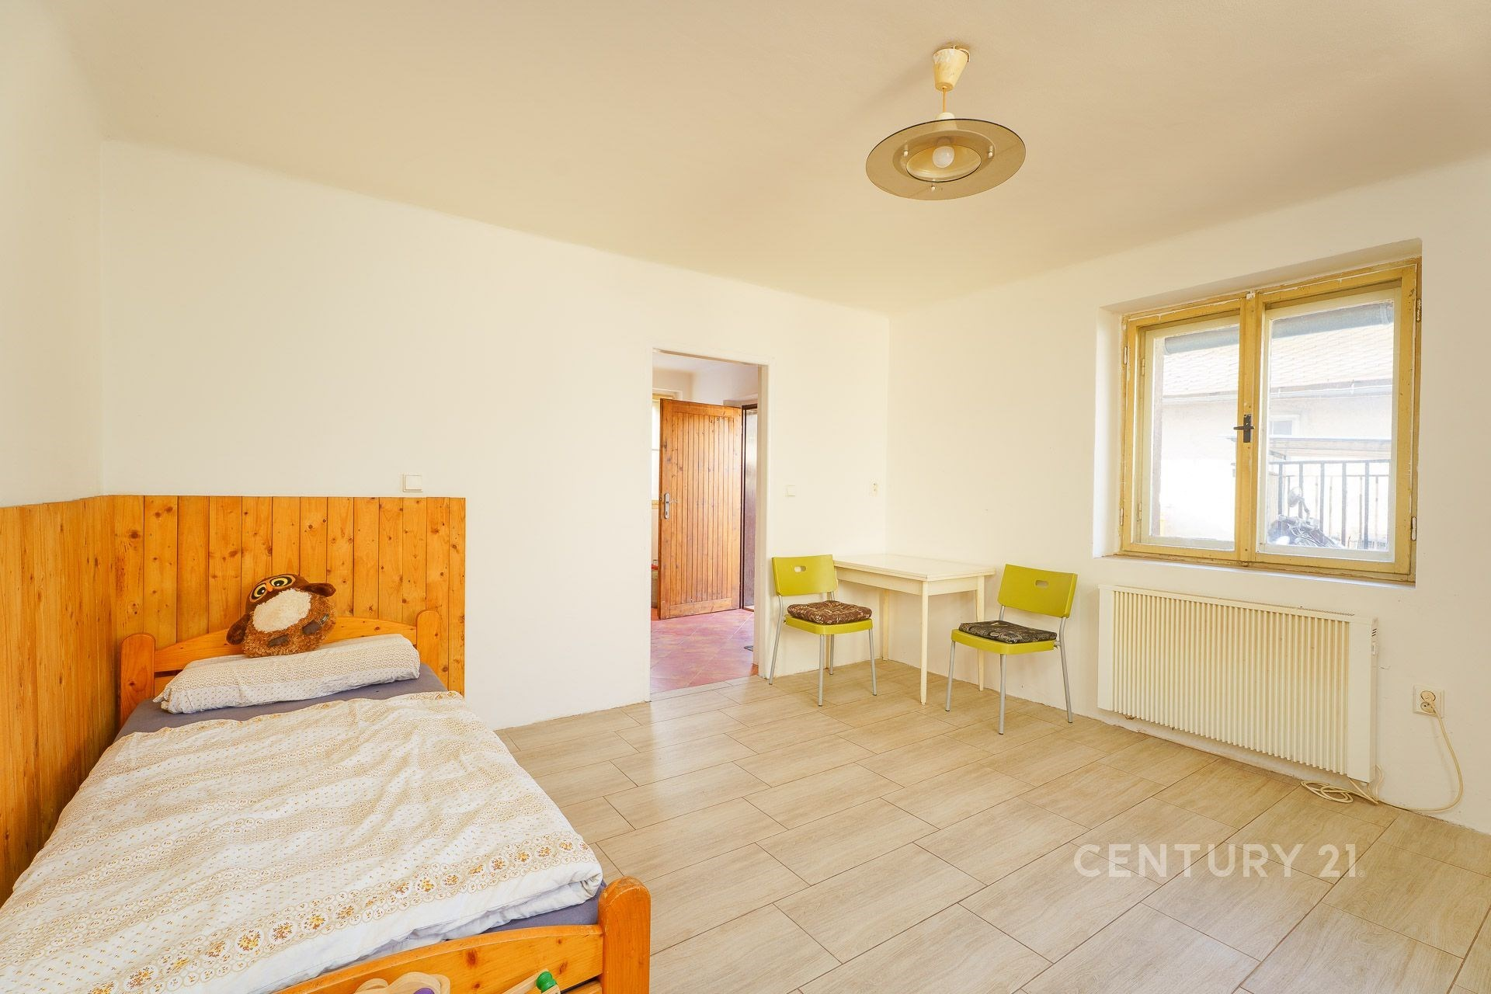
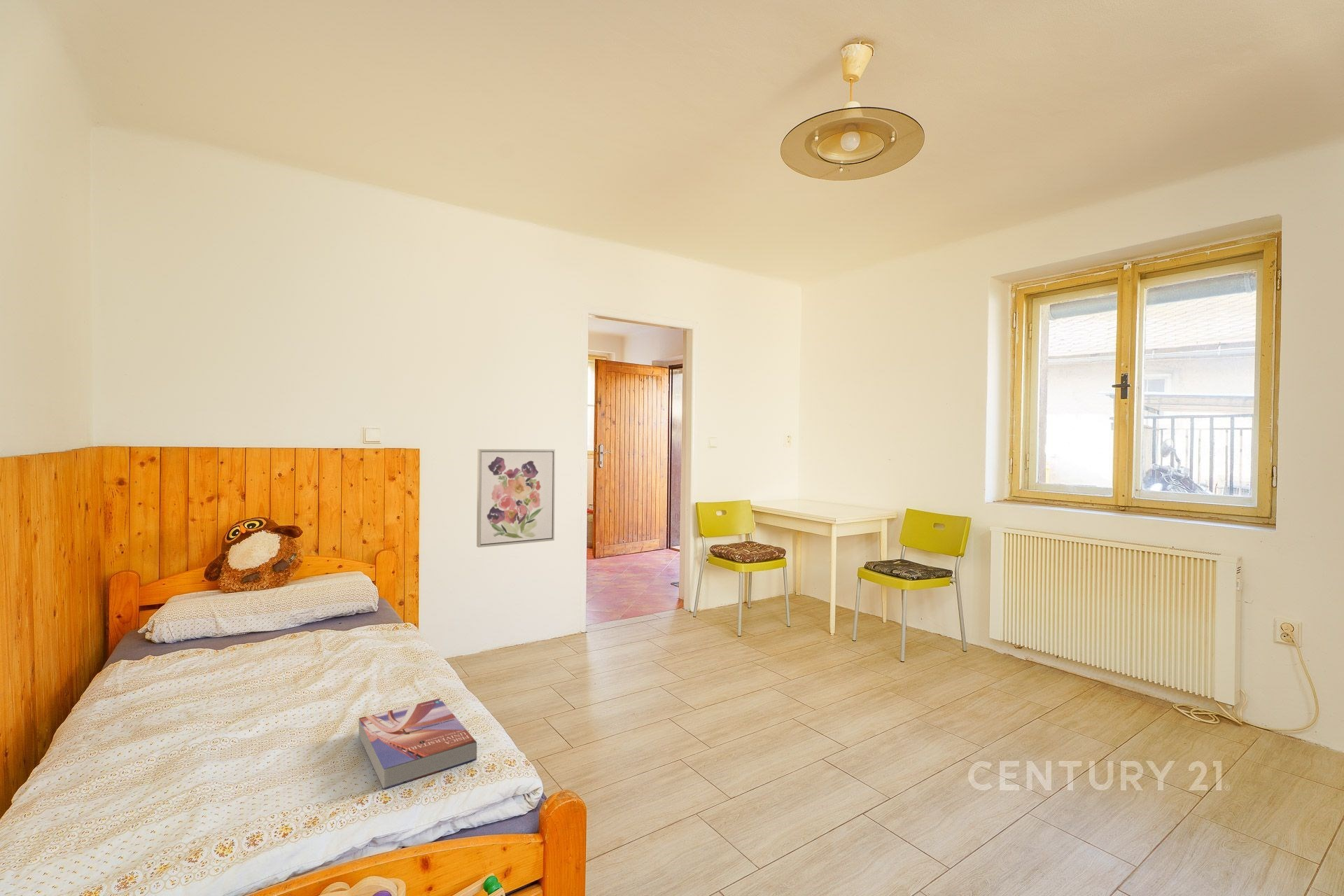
+ textbook (415, 738)
+ wall art (517, 496)
